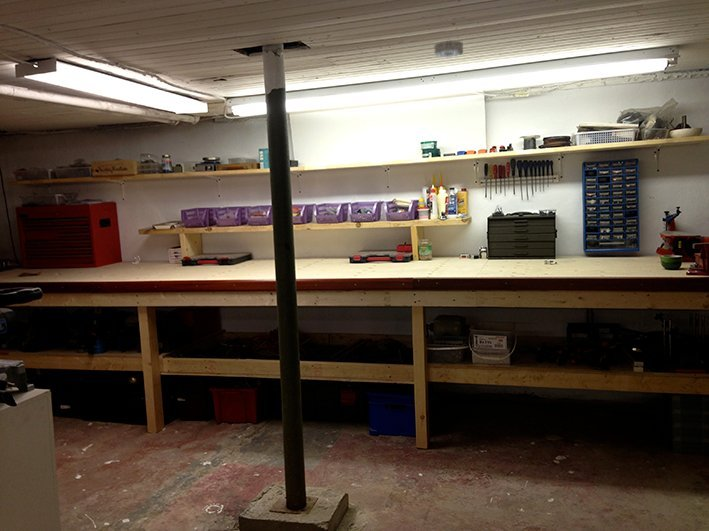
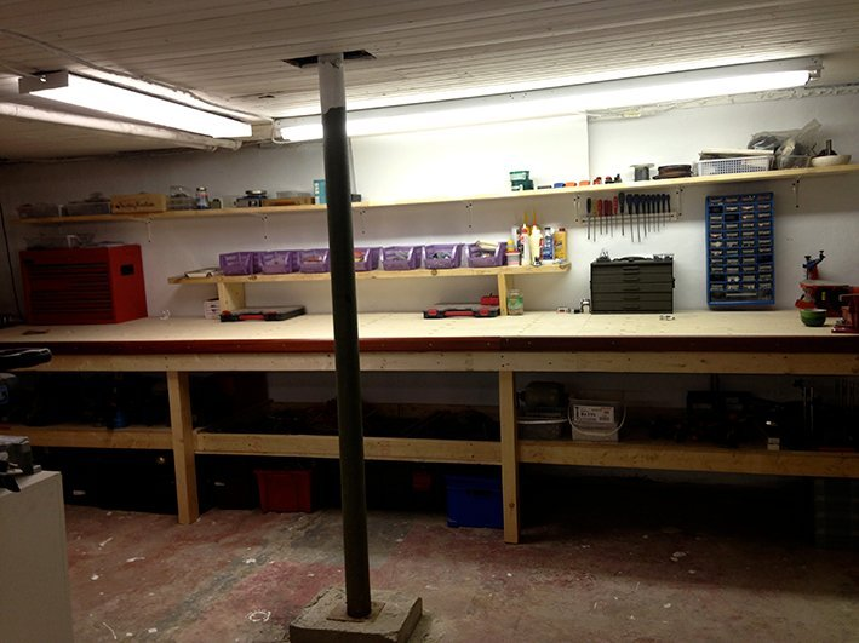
- smoke detector (448, 48)
